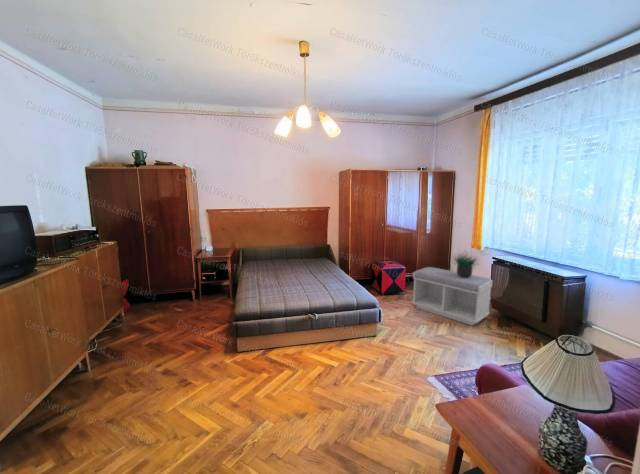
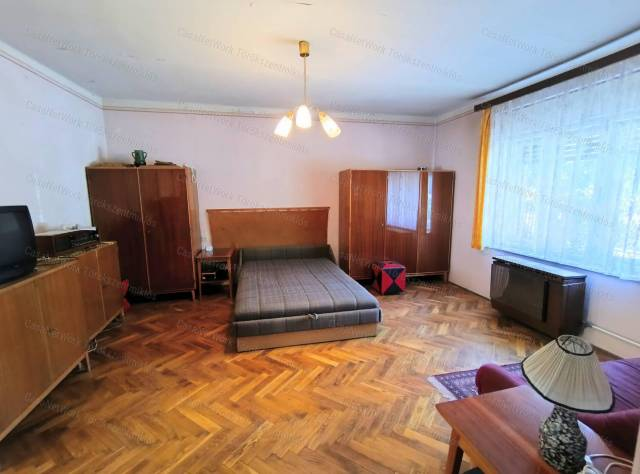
- potted plant (465, 260)
- bench (449, 293)
